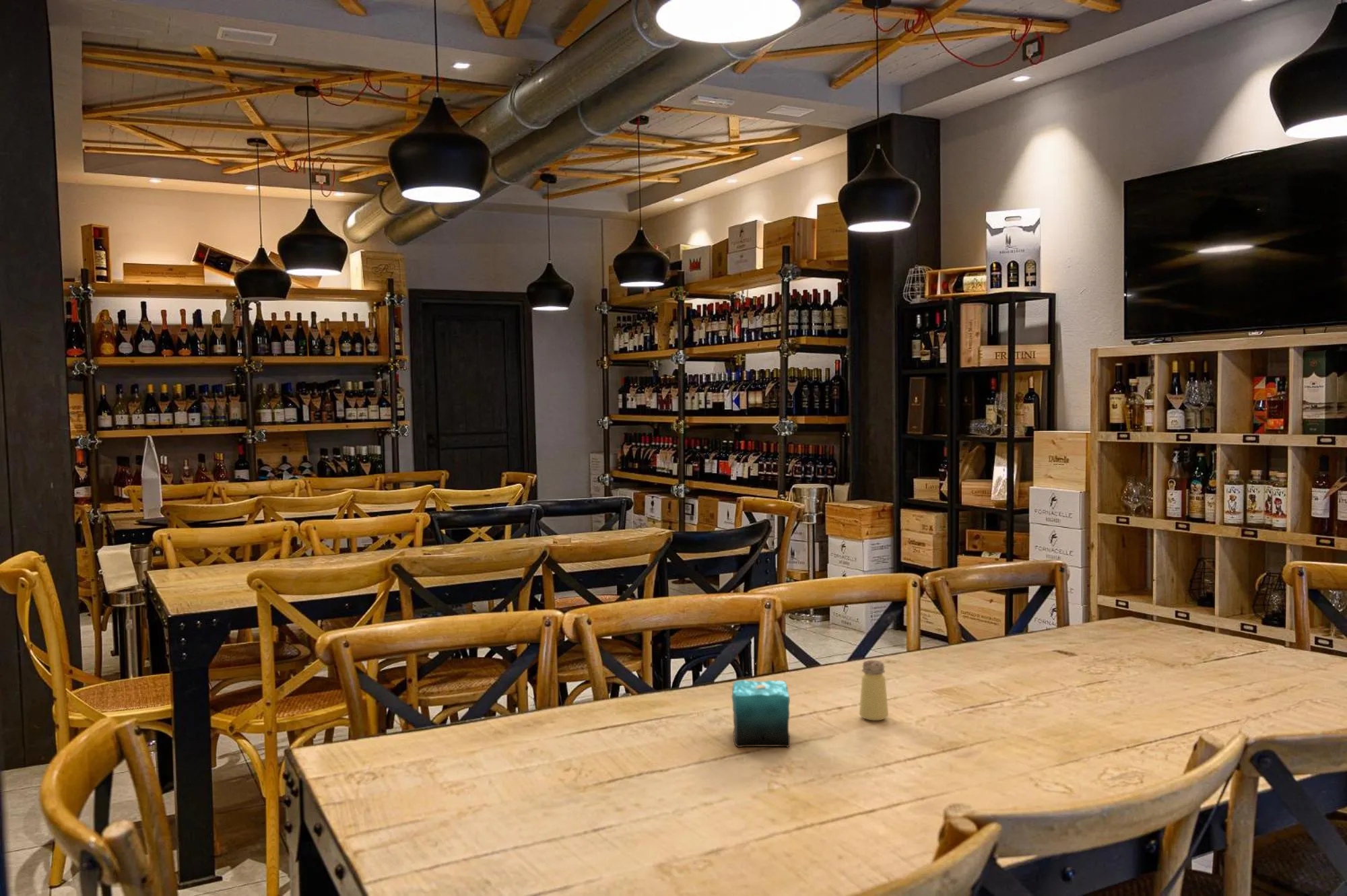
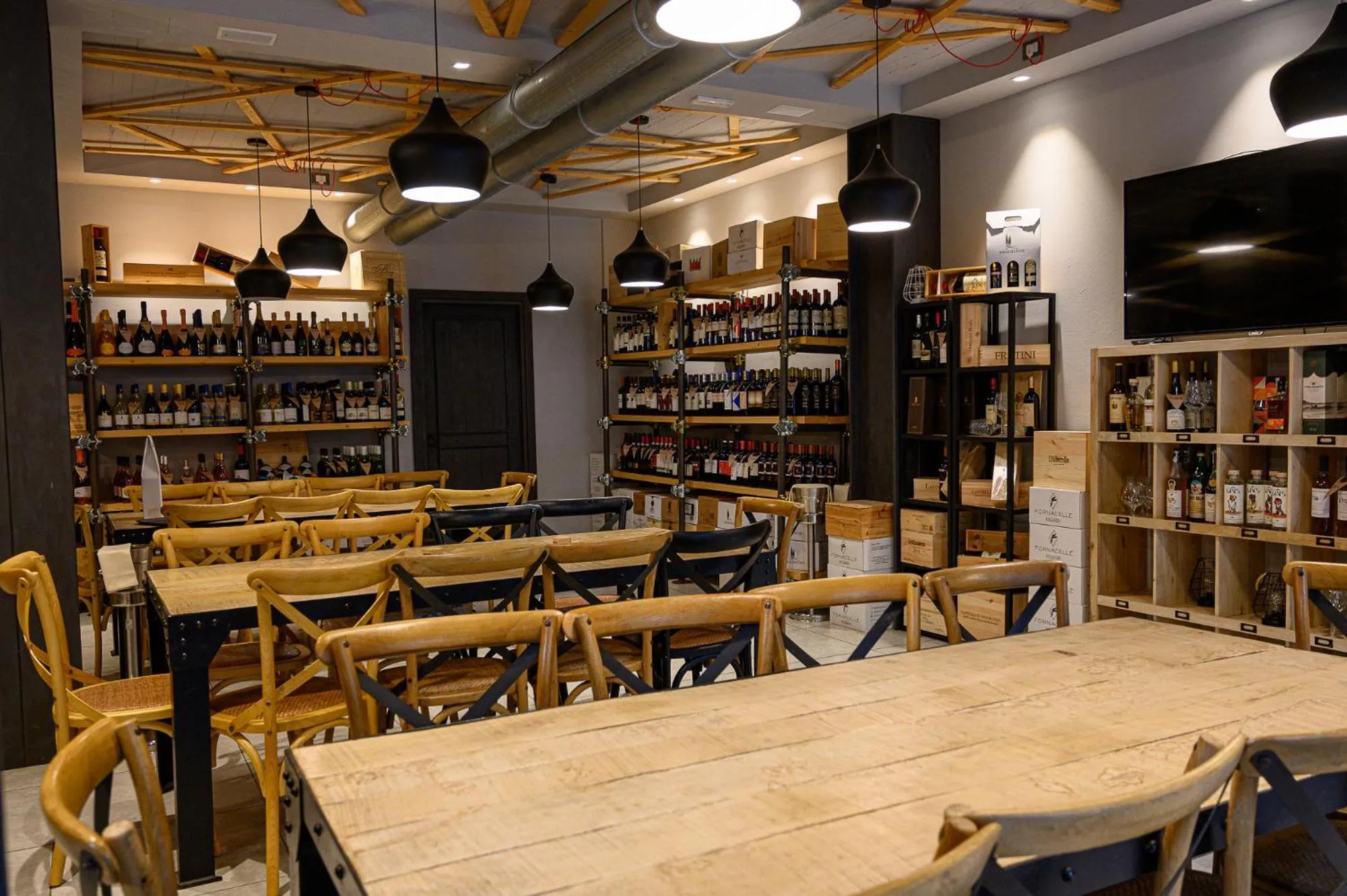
- candle (760, 701)
- saltshaker (874, 689)
